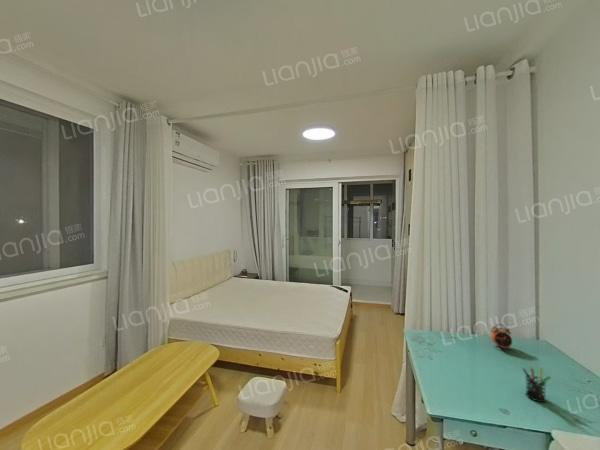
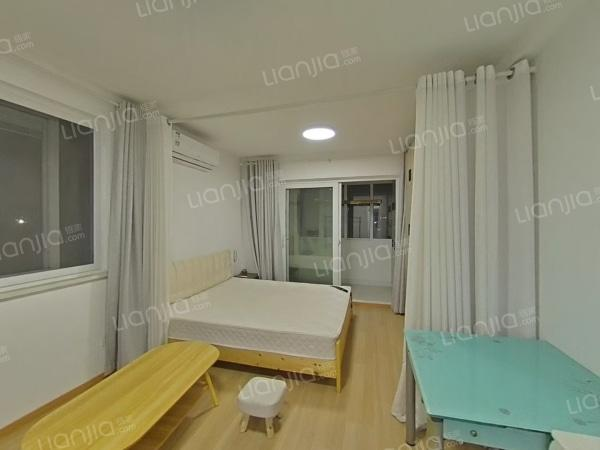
- alarm clock (501, 336)
- pen holder (537, 382)
